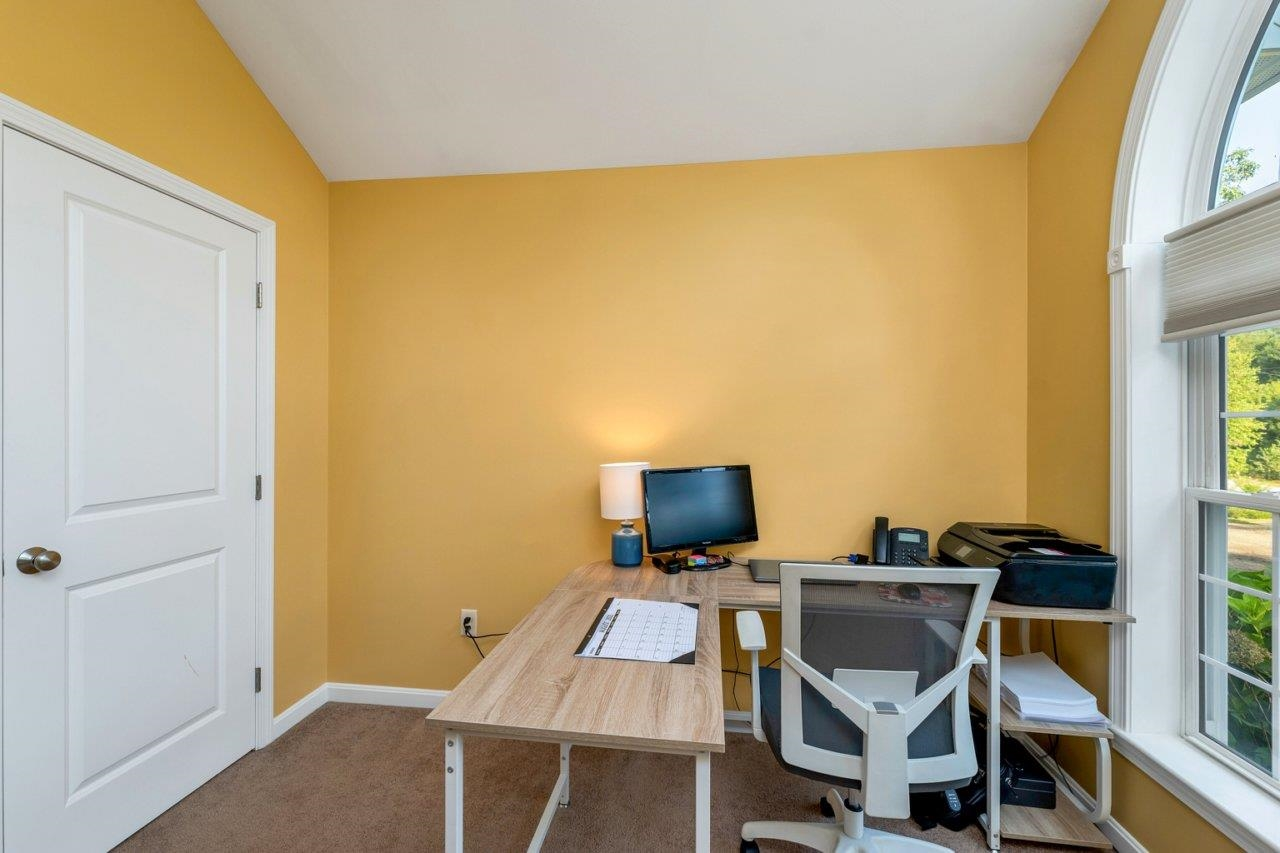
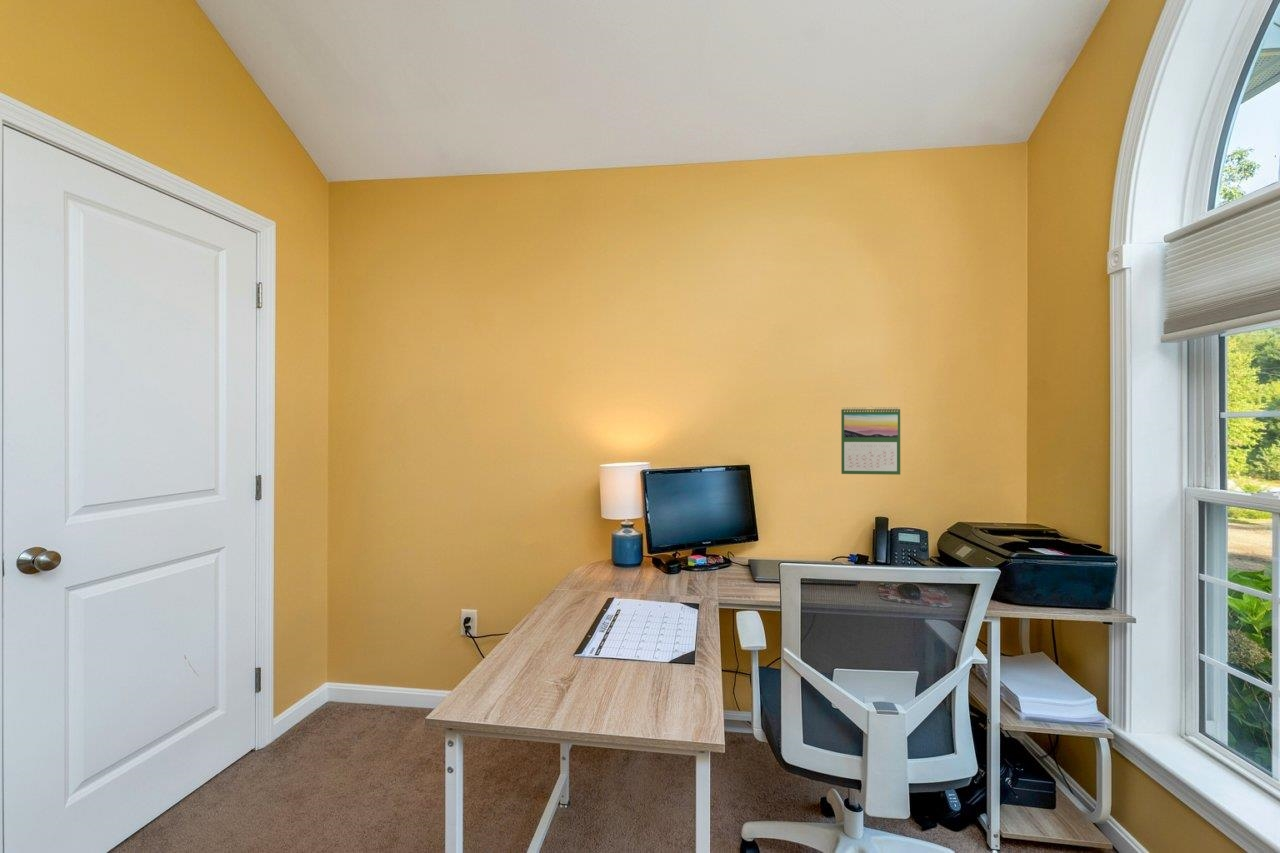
+ calendar (870, 440)
